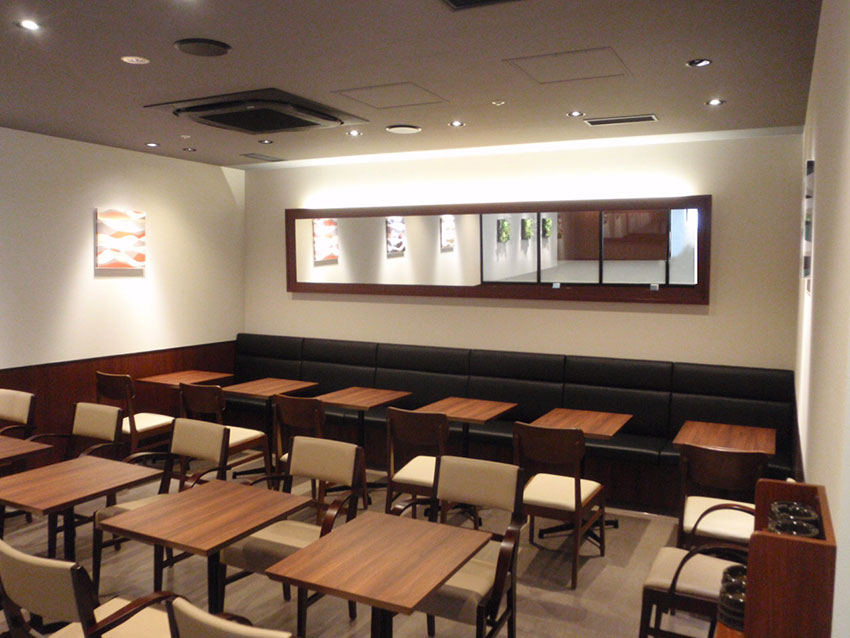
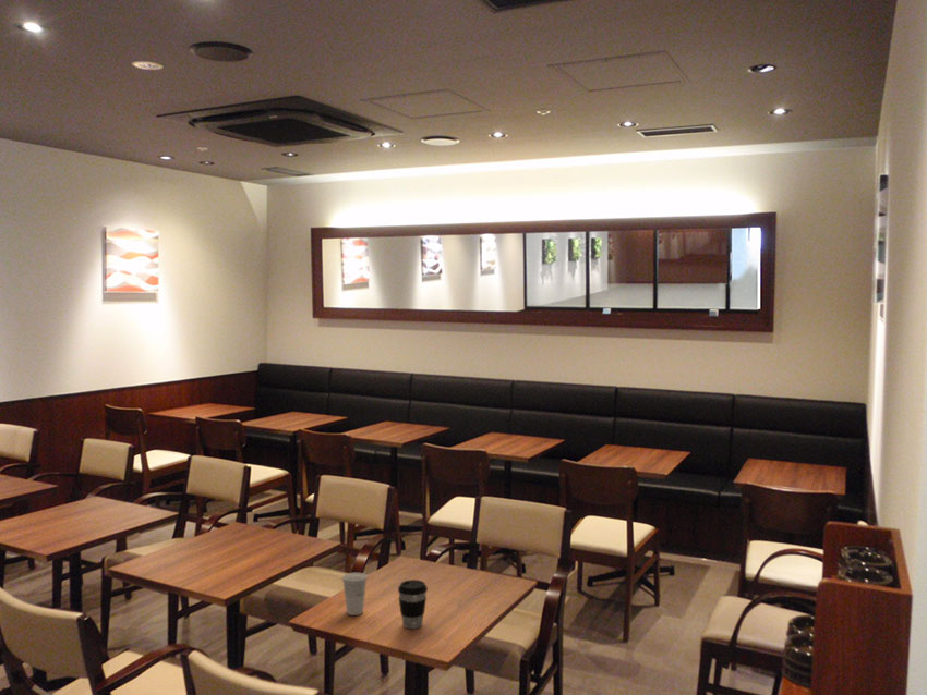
+ cup (354, 594)
+ coffee cup (412, 603)
